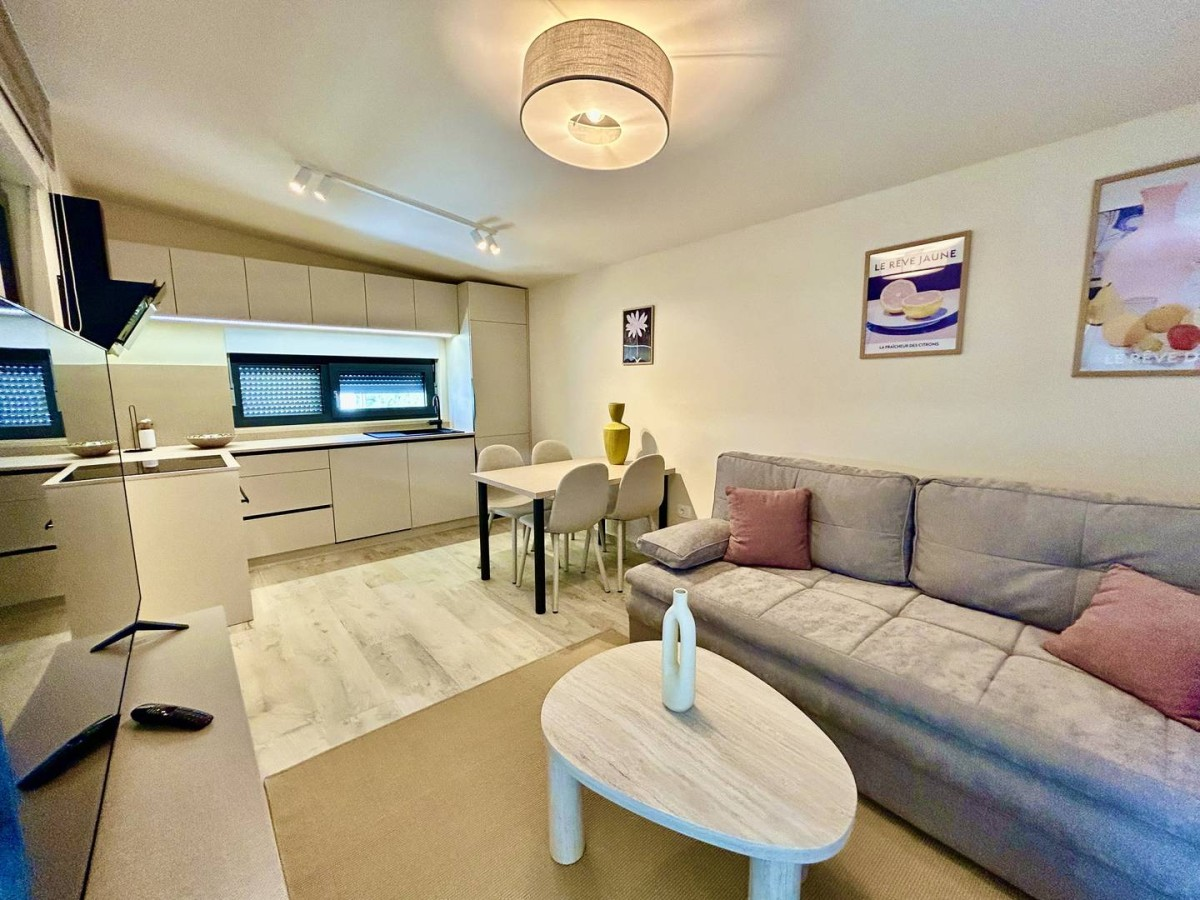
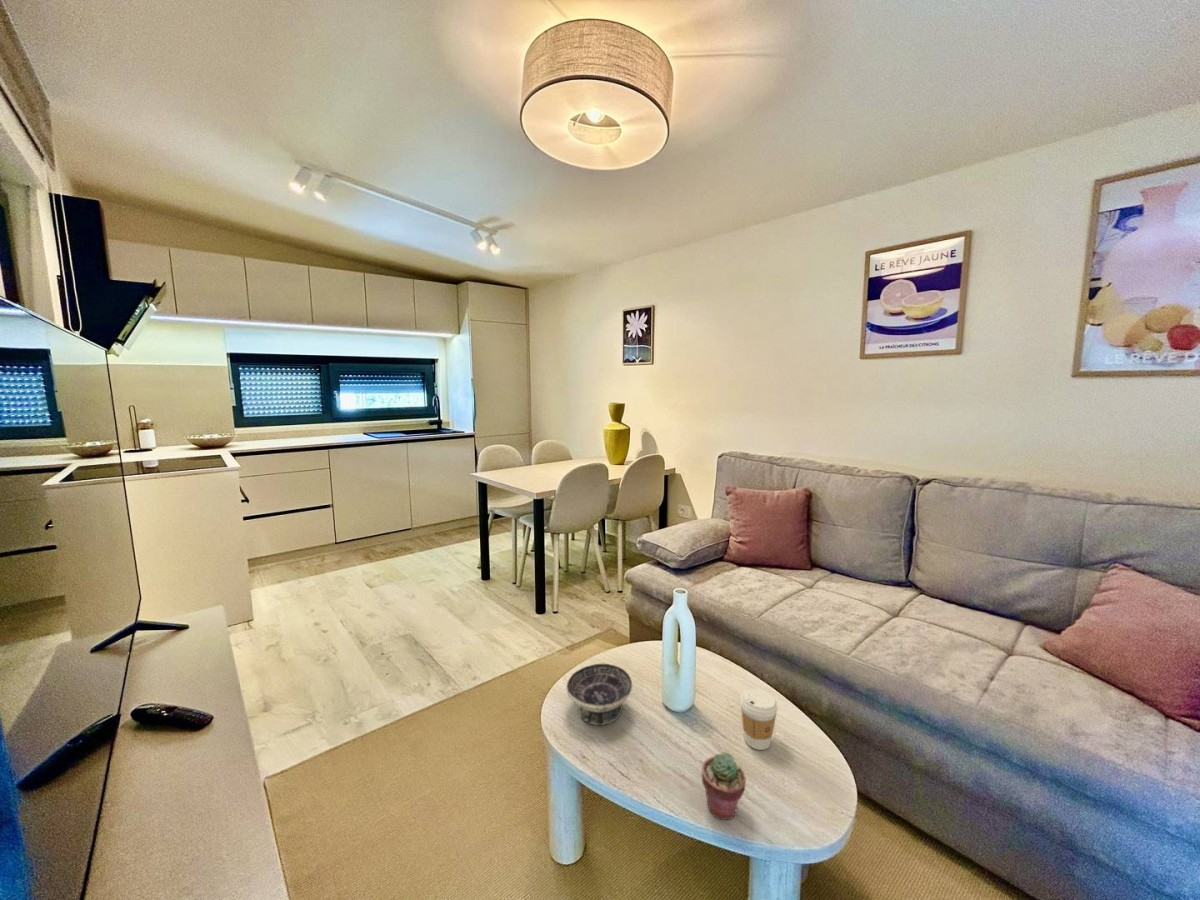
+ potted succulent (723, 782)
+ coffee cup (758, 718)
+ bowl (599, 696)
